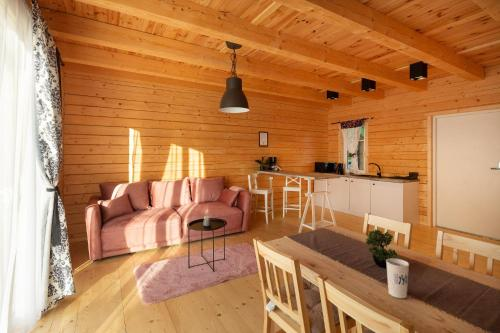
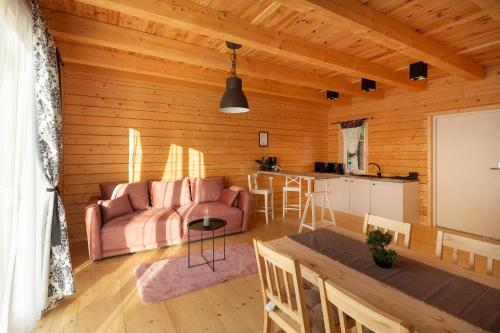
- cup (397, 278)
